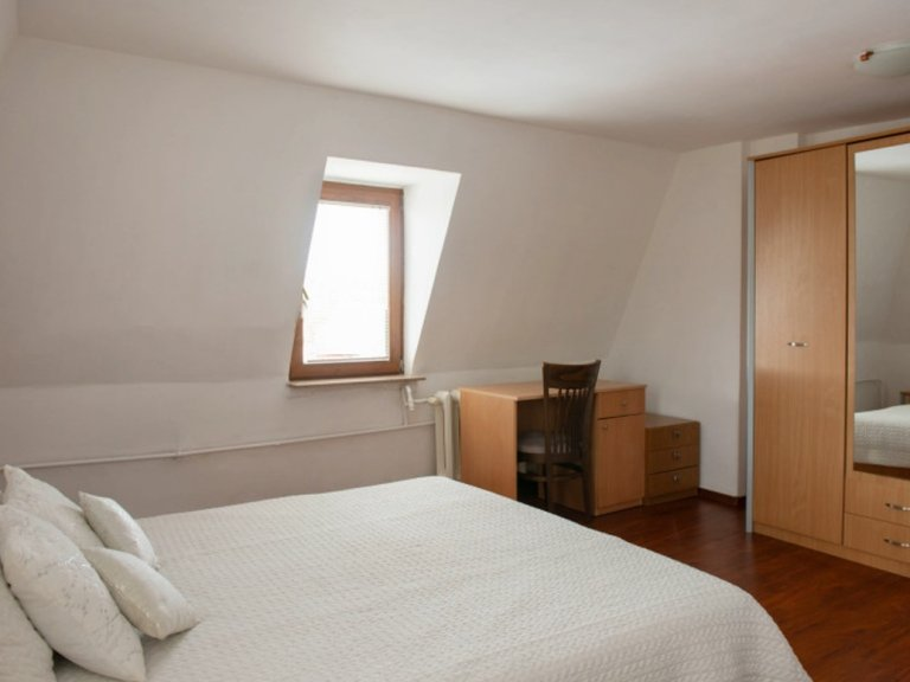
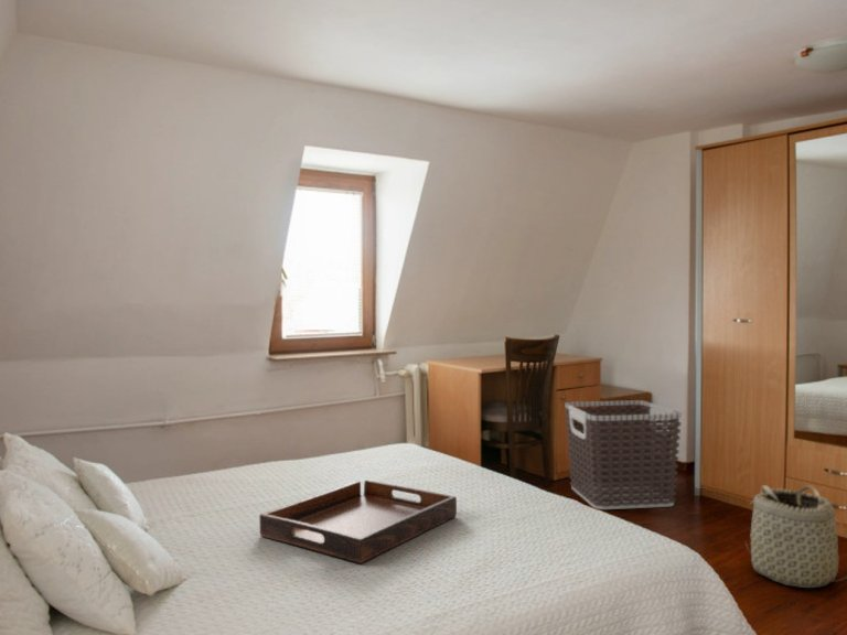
+ basket (796, 531)
+ clothes hamper (620, 451)
+ serving tray (362, 515)
